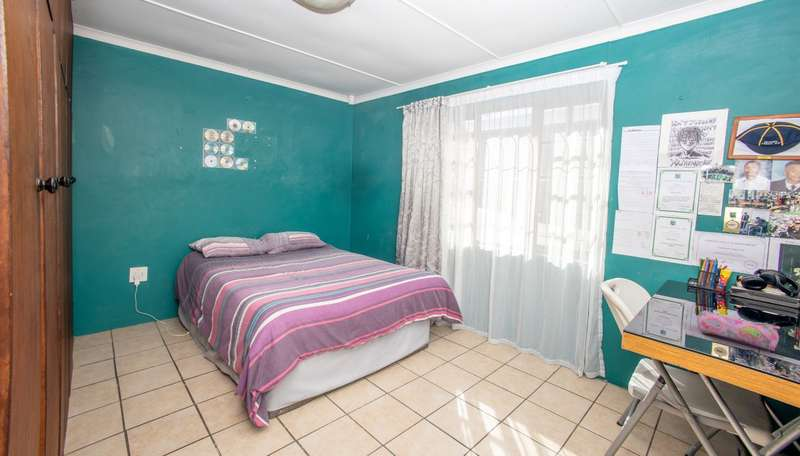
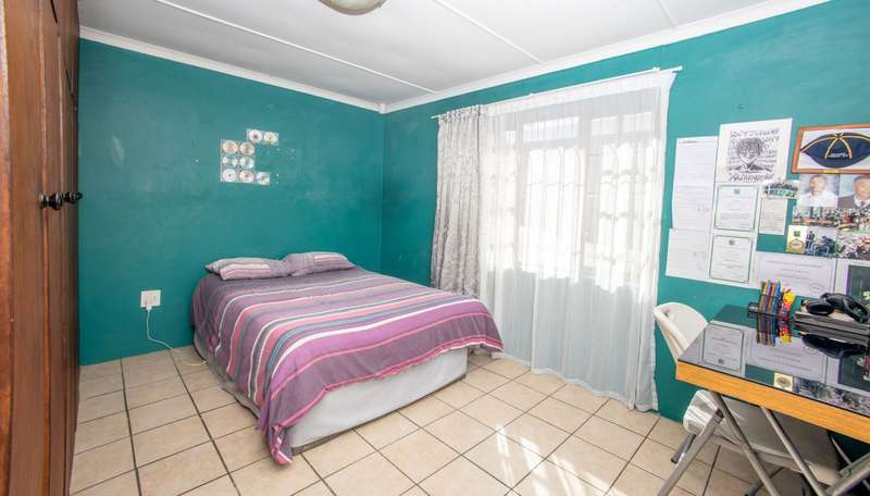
- pencil case (736, 328)
